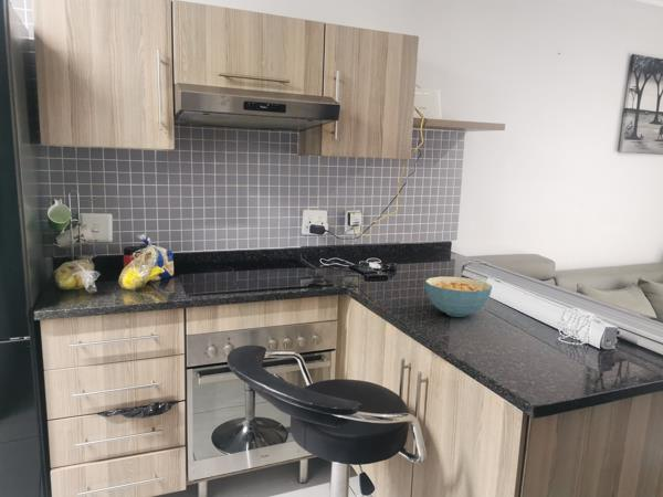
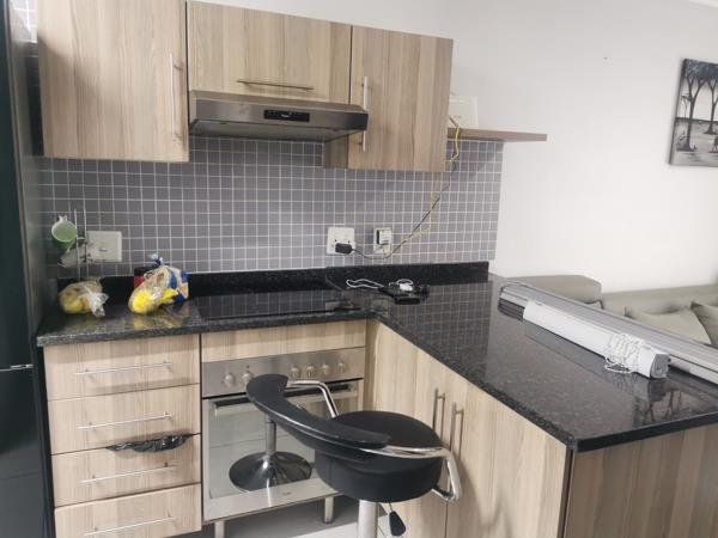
- cereal bowl (456, 298)
